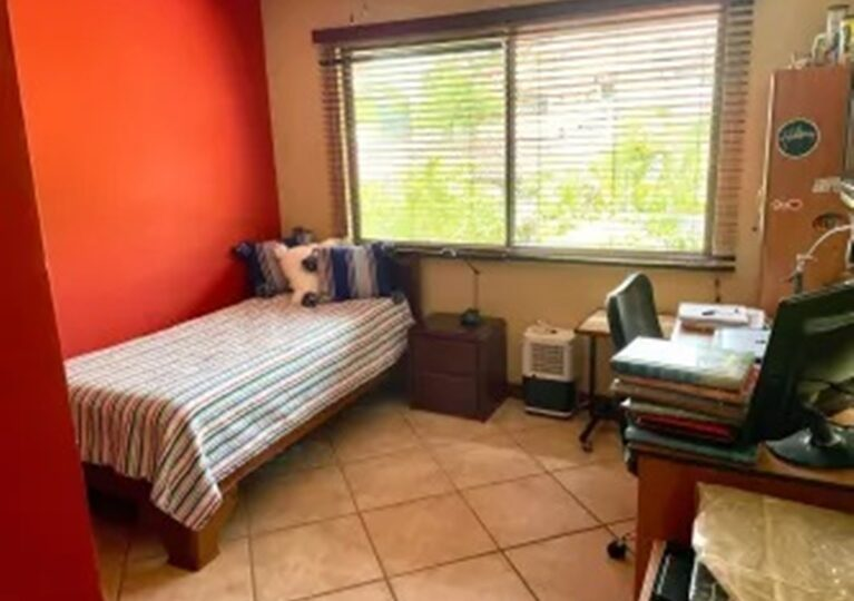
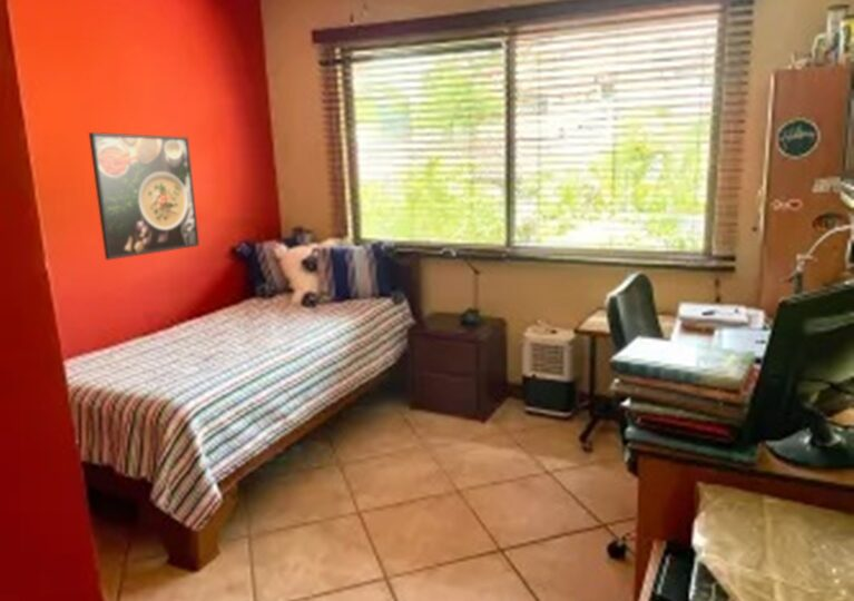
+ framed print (149, 195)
